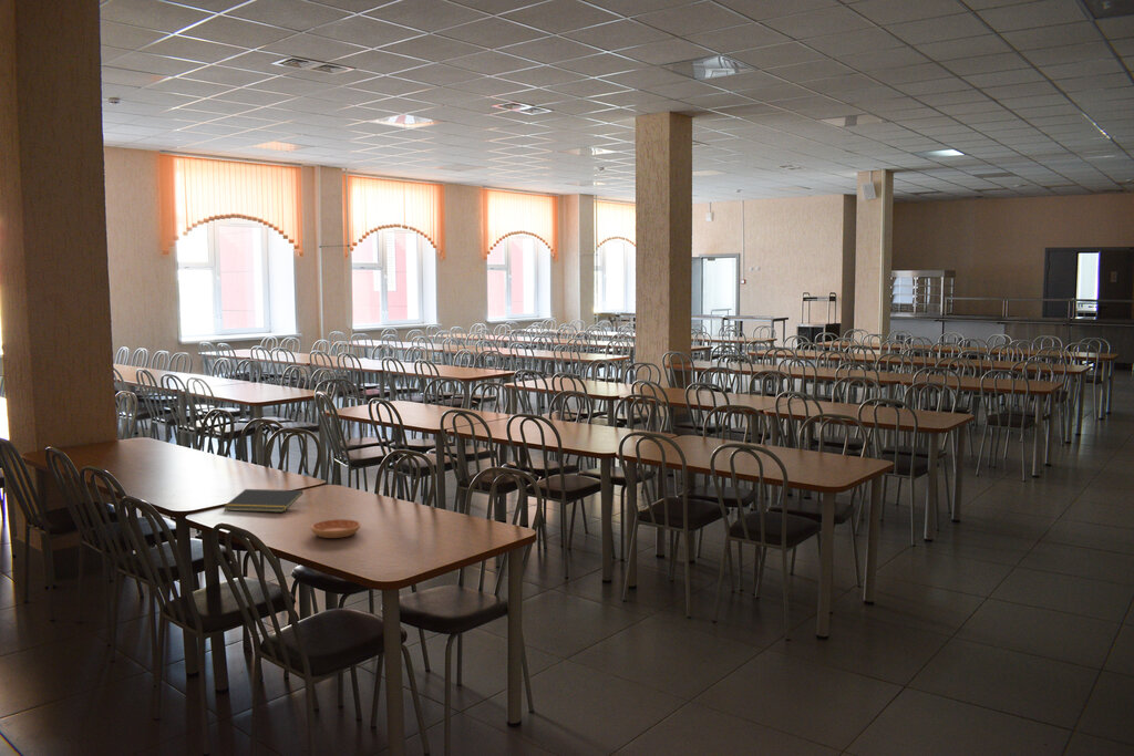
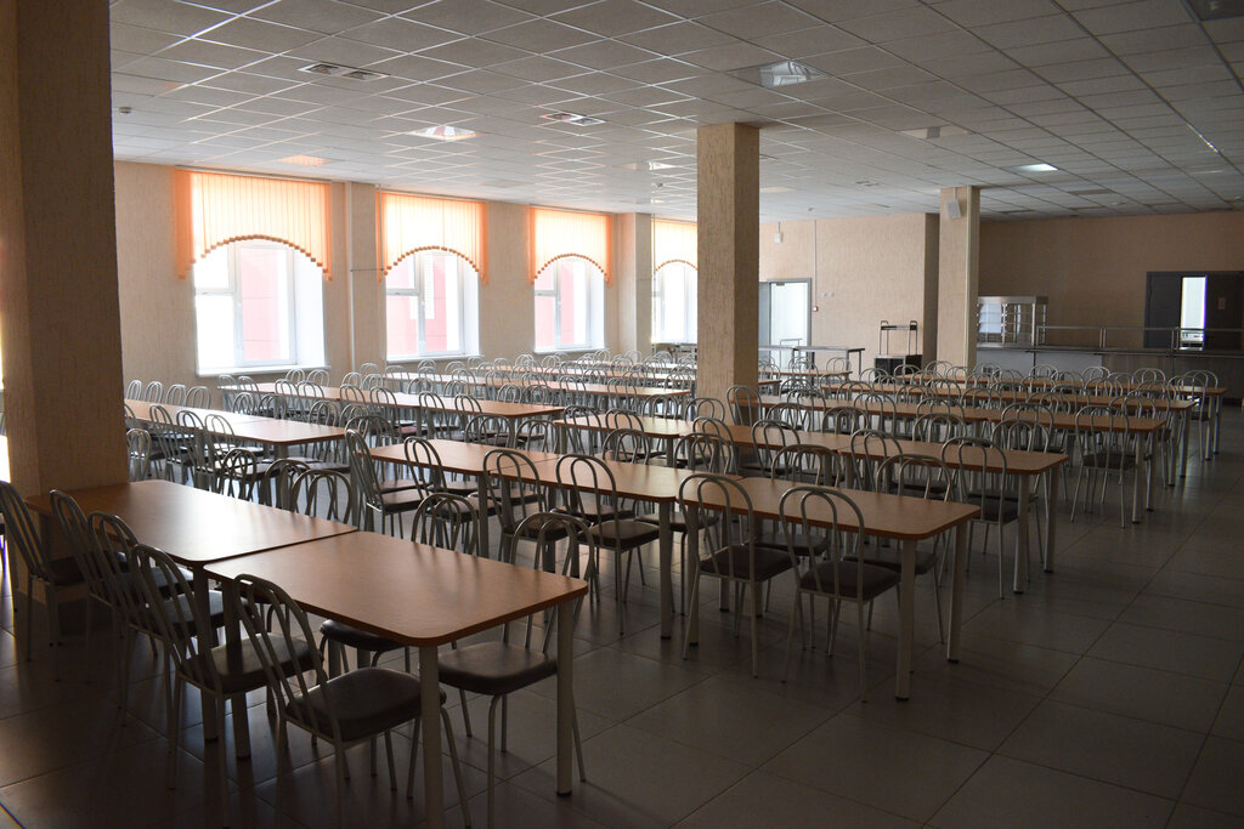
- notepad (264, 499)
- saucer (336, 529)
